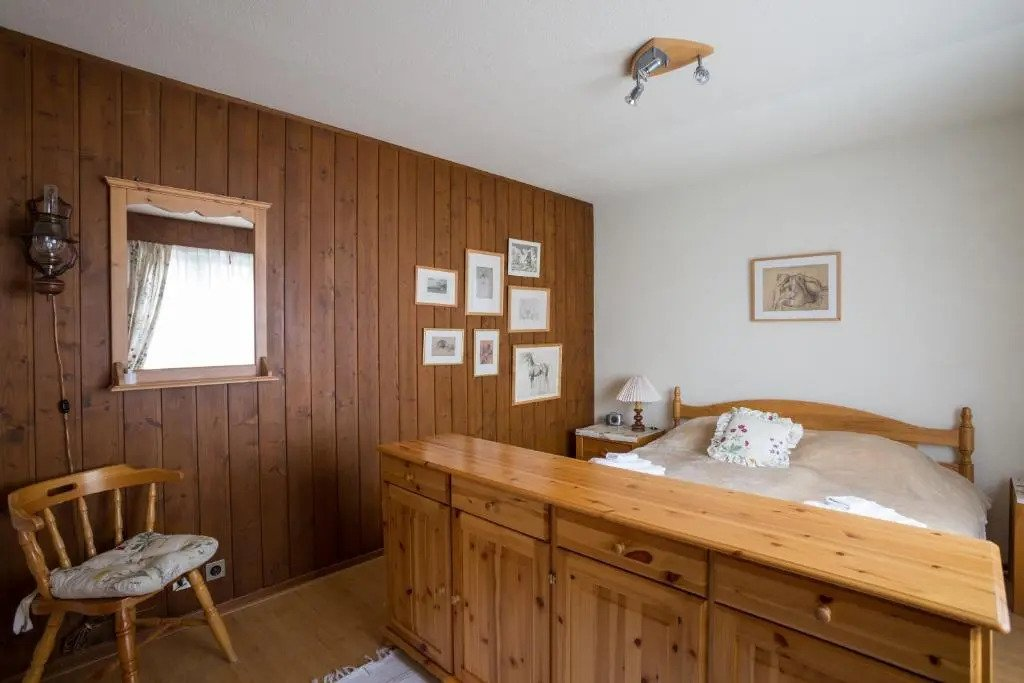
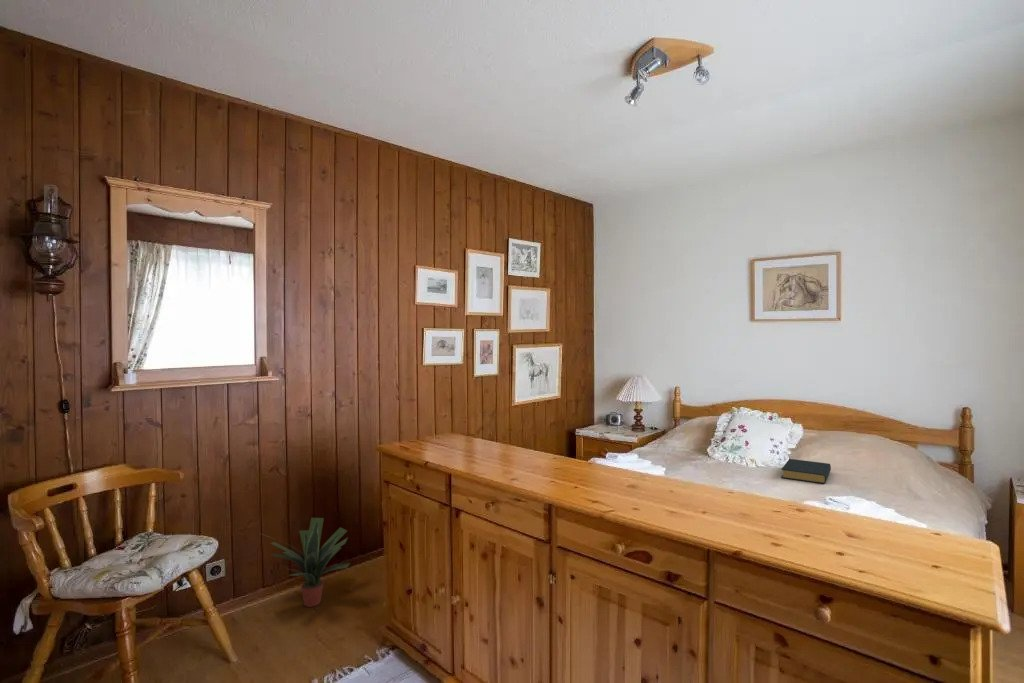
+ potted plant (305, 562)
+ hardback book (806, 470)
